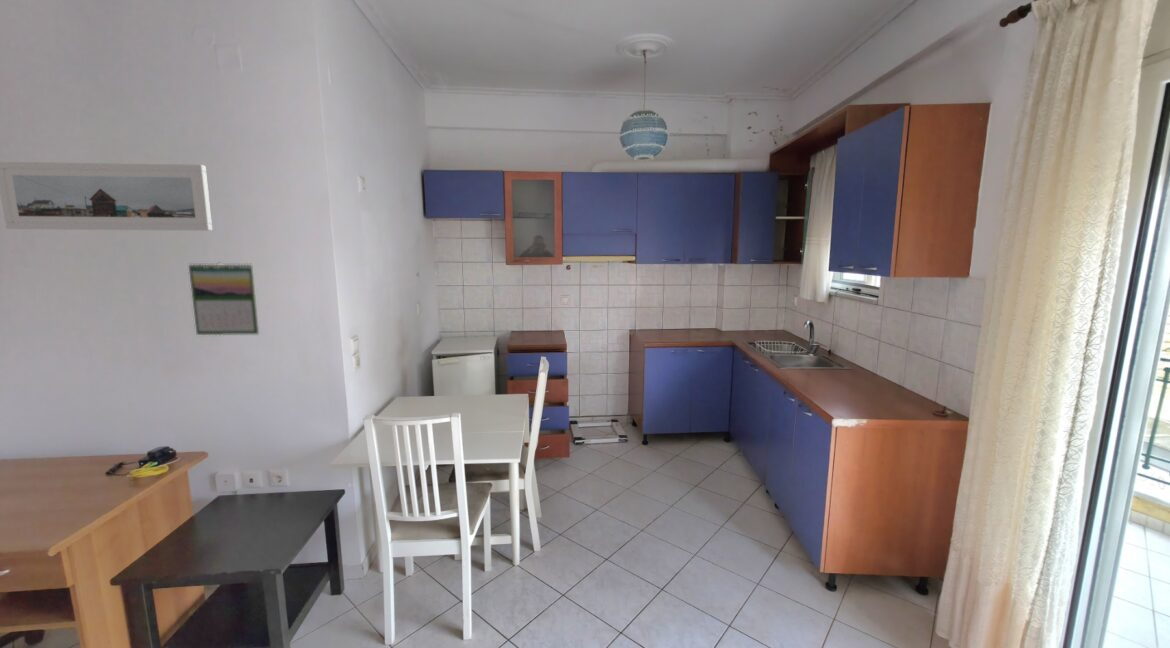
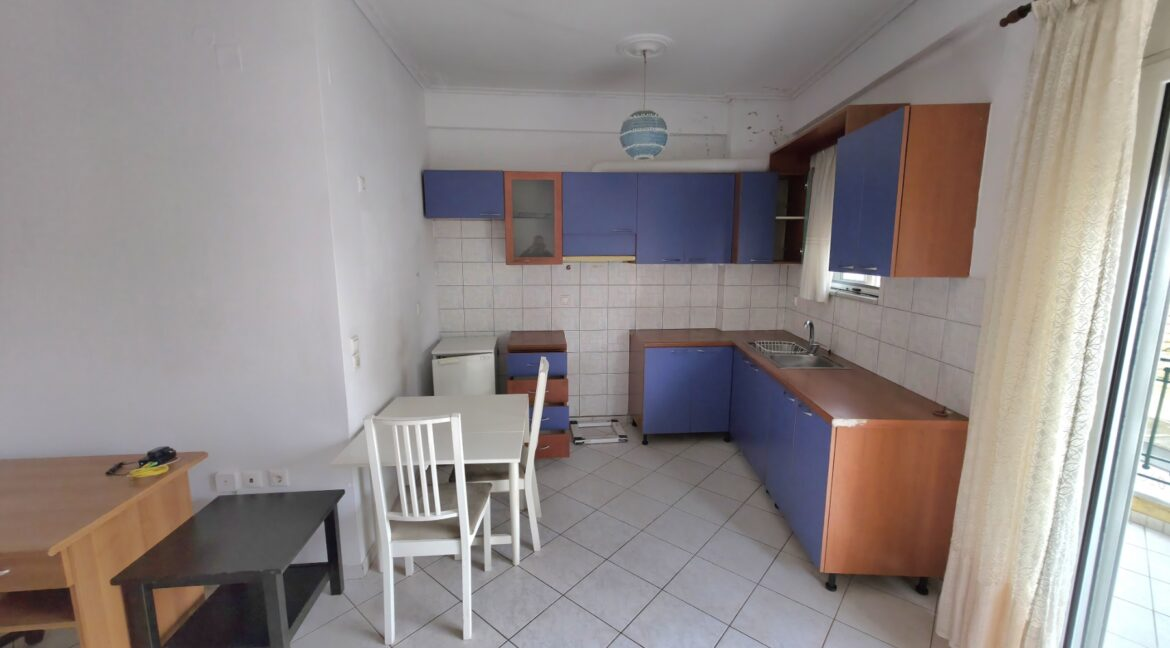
- calendar (224, 298)
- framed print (106, 197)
